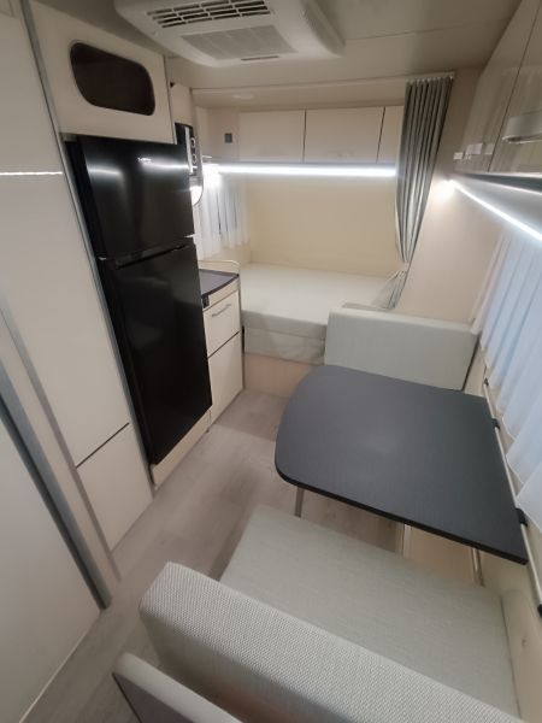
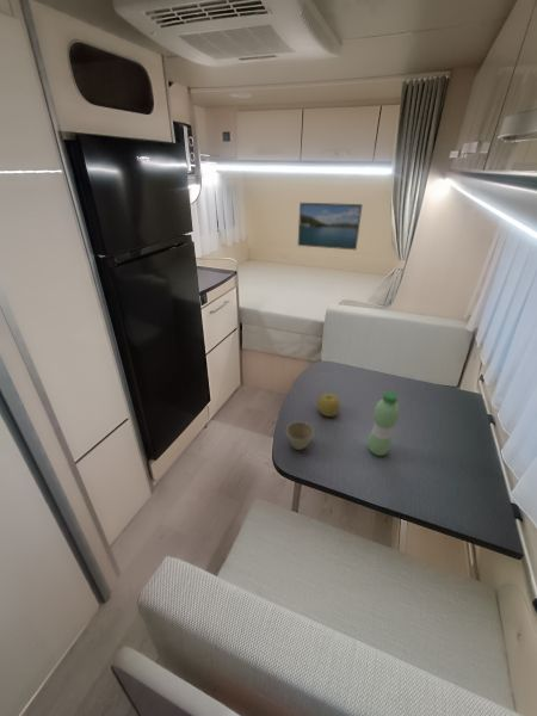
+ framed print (328, 226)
+ water bottle (383, 424)
+ fruit (328, 405)
+ flower pot (298, 437)
